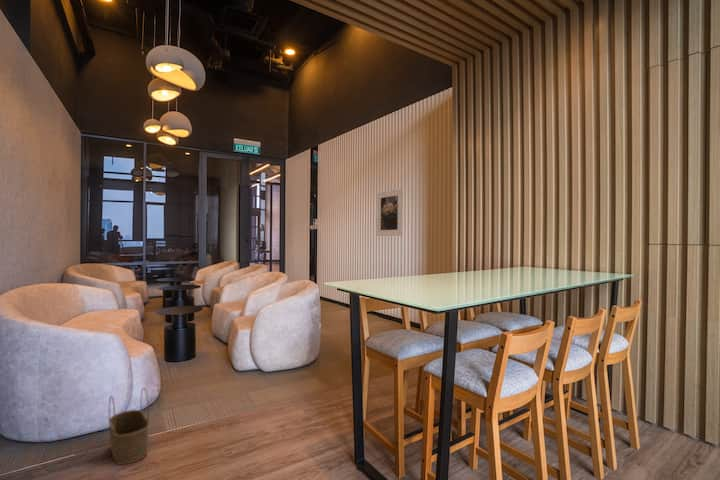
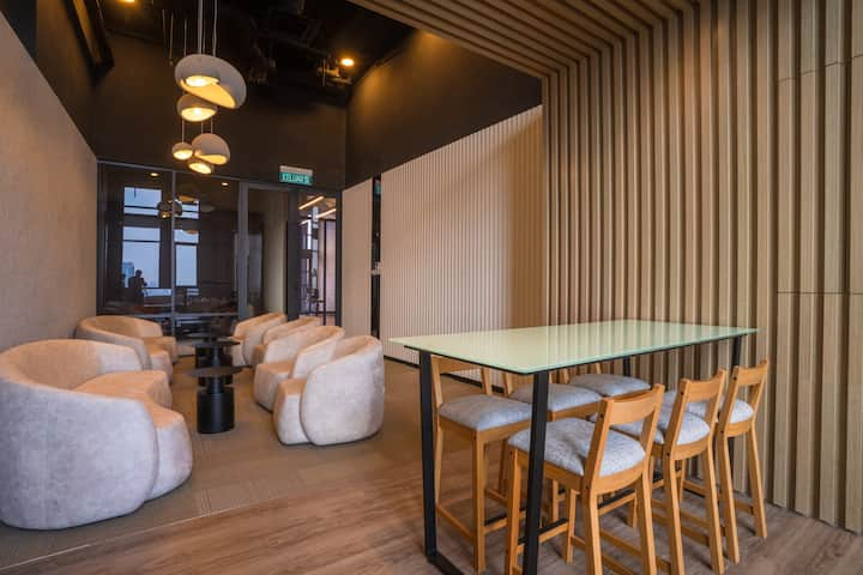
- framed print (389, 213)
- wicker basket (128, 421)
